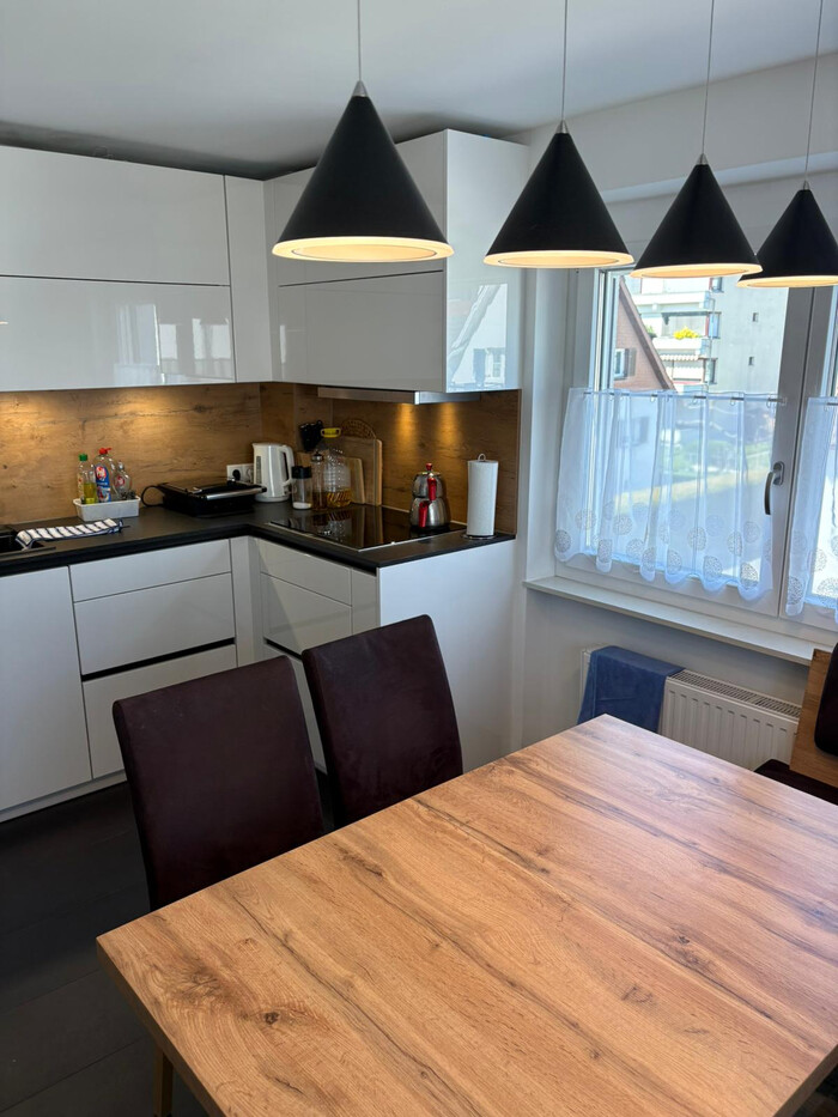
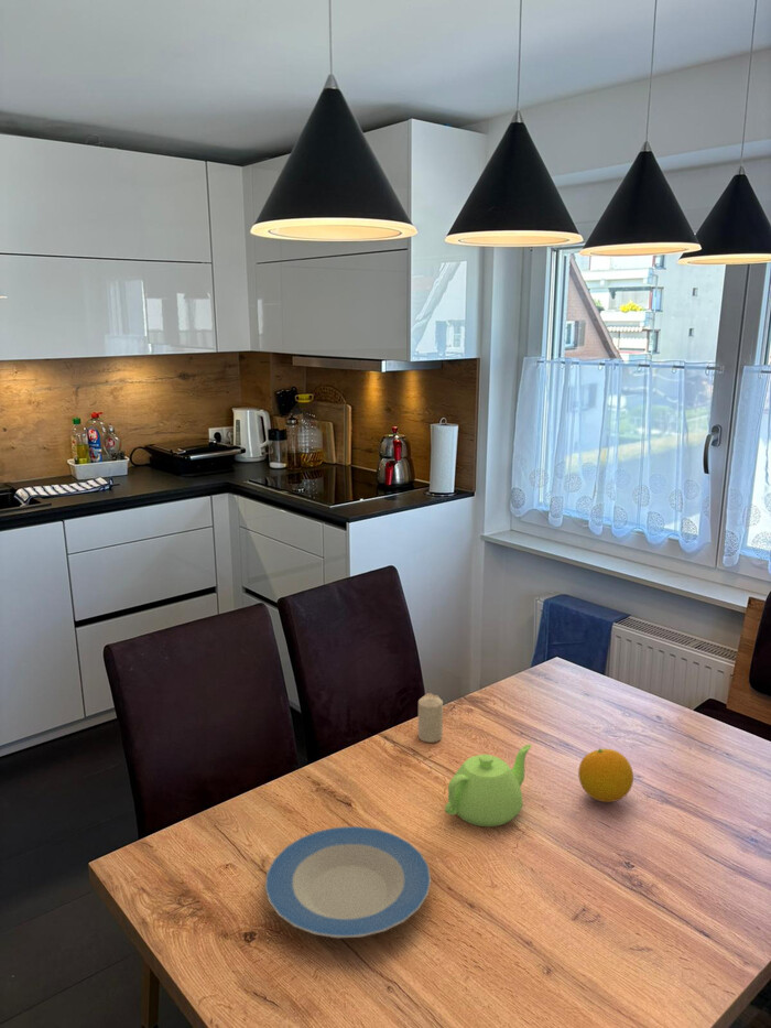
+ fruit (605, 775)
+ plate (348, 884)
+ candle (430, 716)
+ teapot (489, 781)
